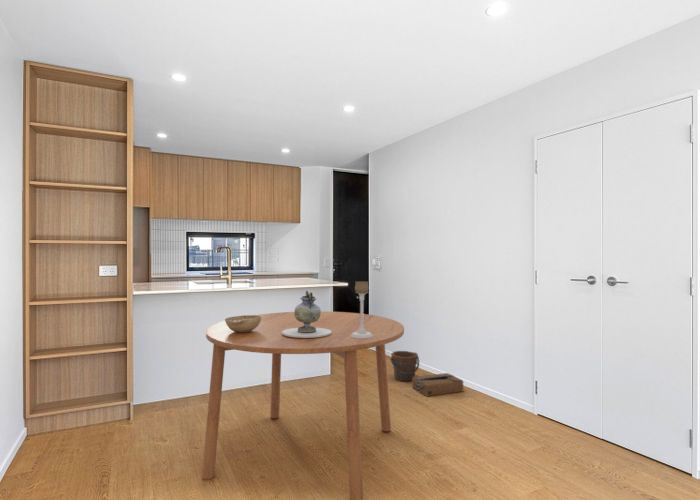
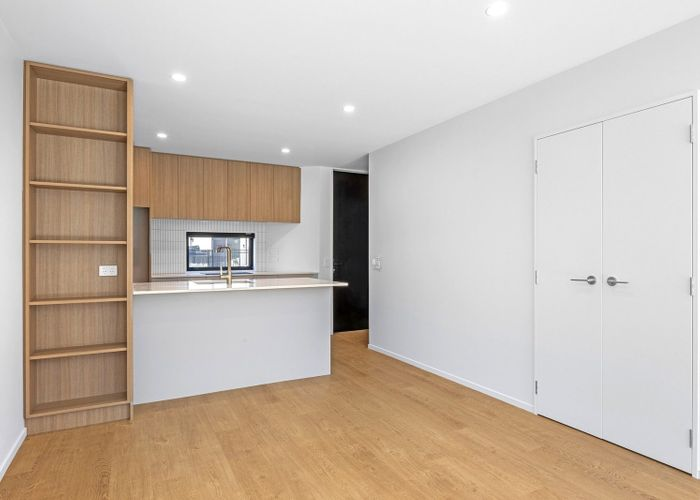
- bucket (404, 366)
- candle holder (361, 308)
- decorative vase (306, 312)
- cardboard box (437, 383)
- dining table (279, 388)
- decorative bowl (243, 323)
